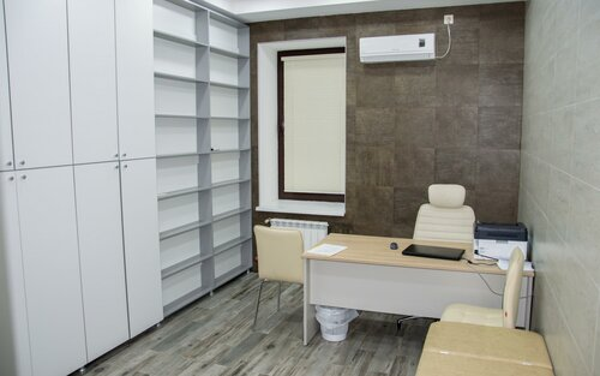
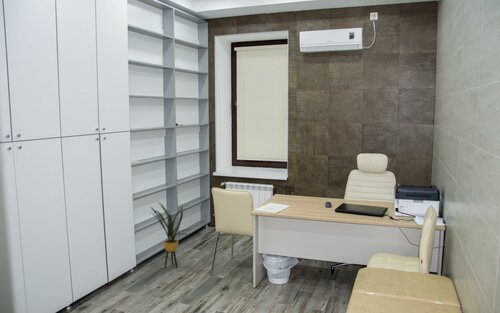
+ house plant (170, 235)
